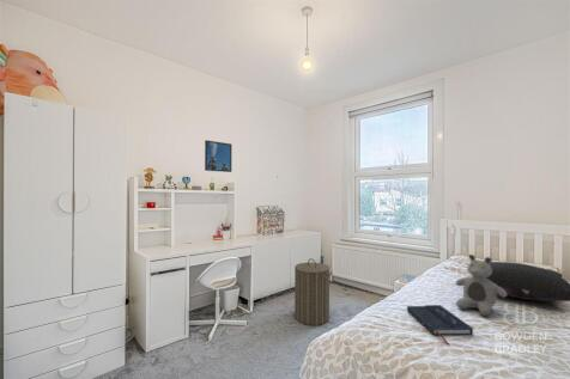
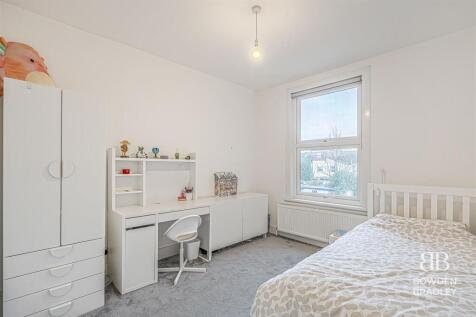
- teddy bear (477, 282)
- book (442, 323)
- laundry hamper (311, 287)
- pillow (519, 277)
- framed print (218, 157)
